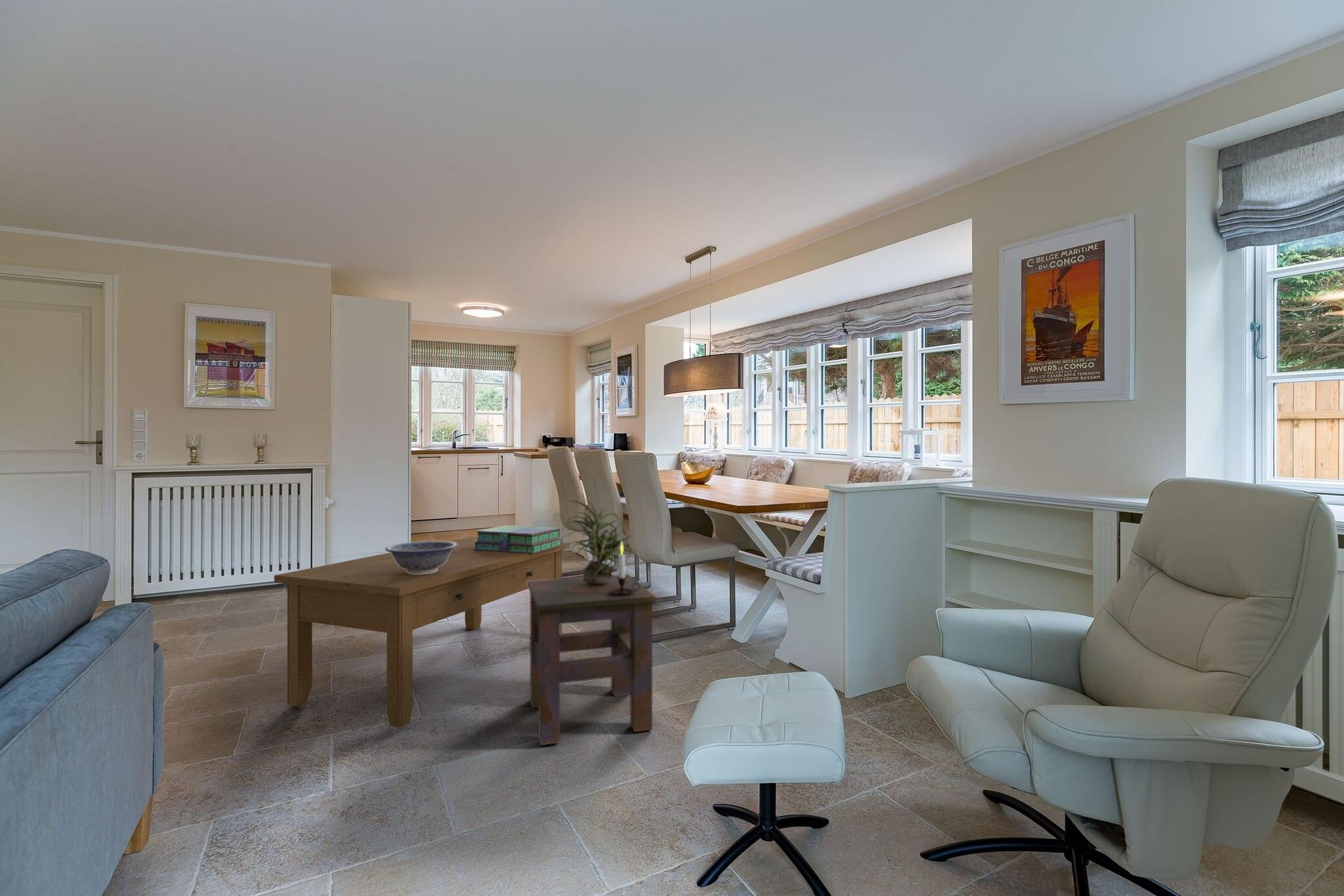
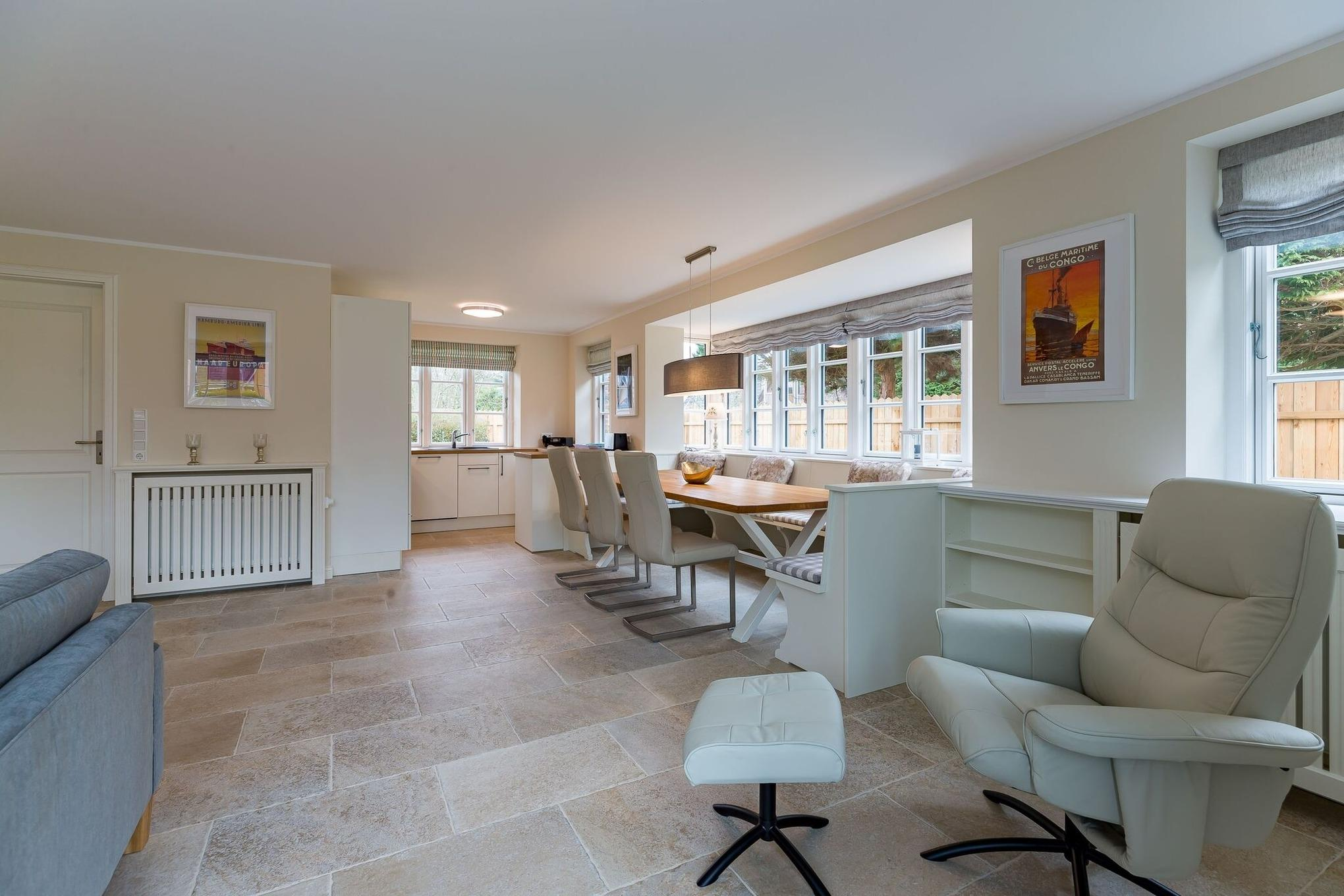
- decorative bowl (422, 558)
- potted plant (595, 539)
- stack of books (518, 538)
- coffee table (443, 612)
- candle (624, 567)
- side table (587, 650)
